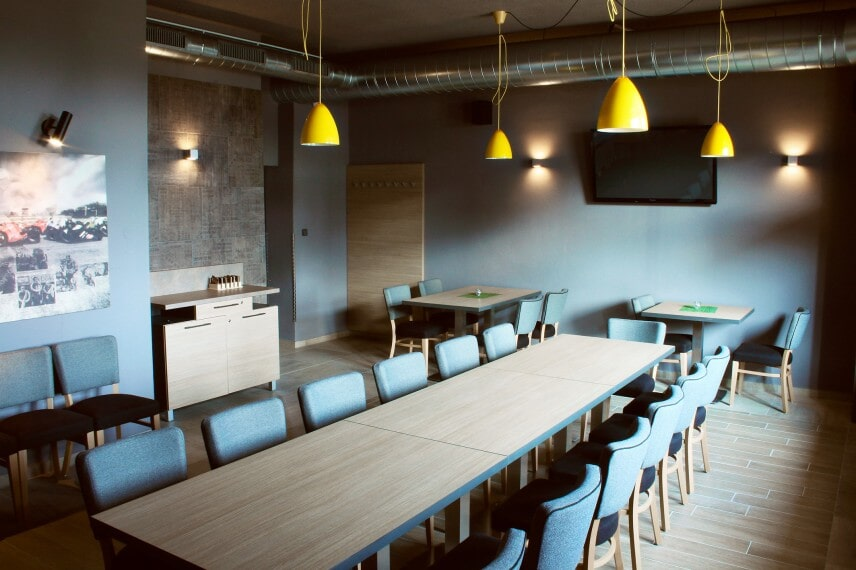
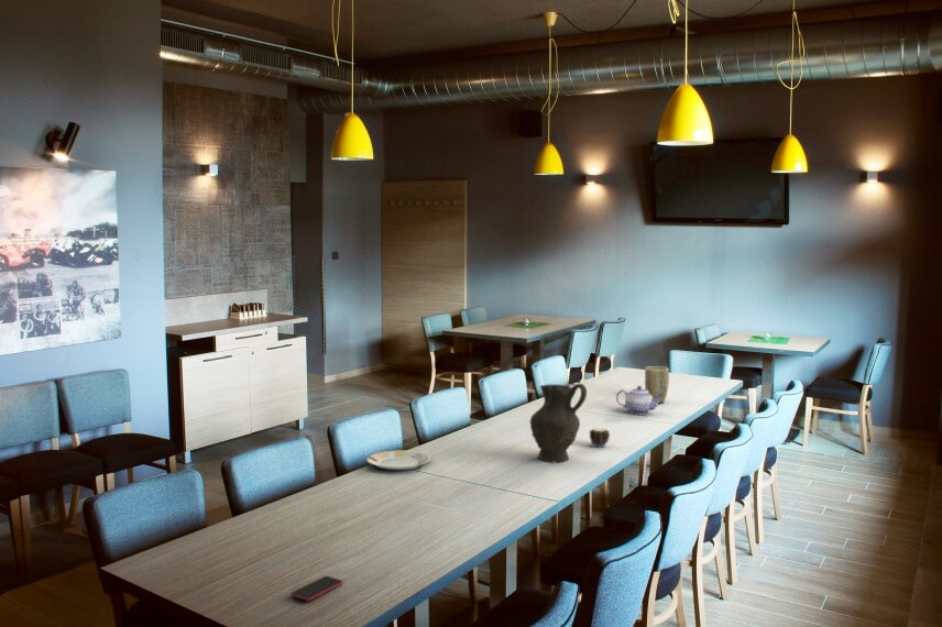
+ plant pot (656, 384)
+ smartphone (317, 587)
+ decorative vase (557, 420)
+ plate (398, 460)
+ teapot (638, 398)
+ candle (599, 436)
